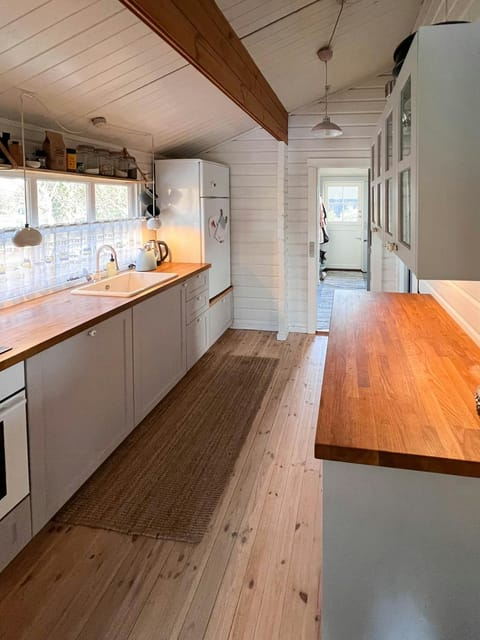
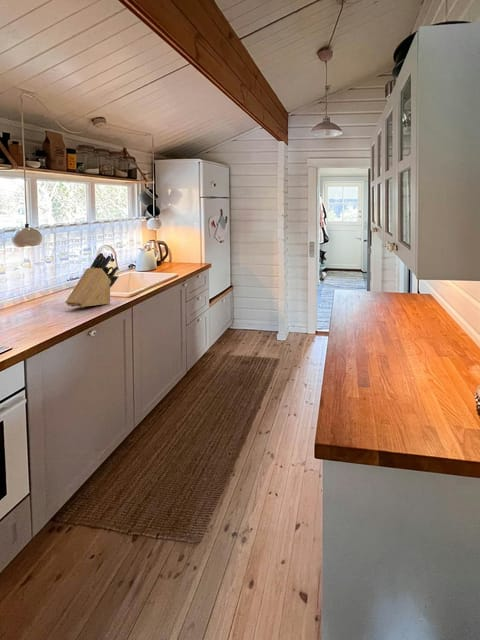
+ knife block (93, 278)
